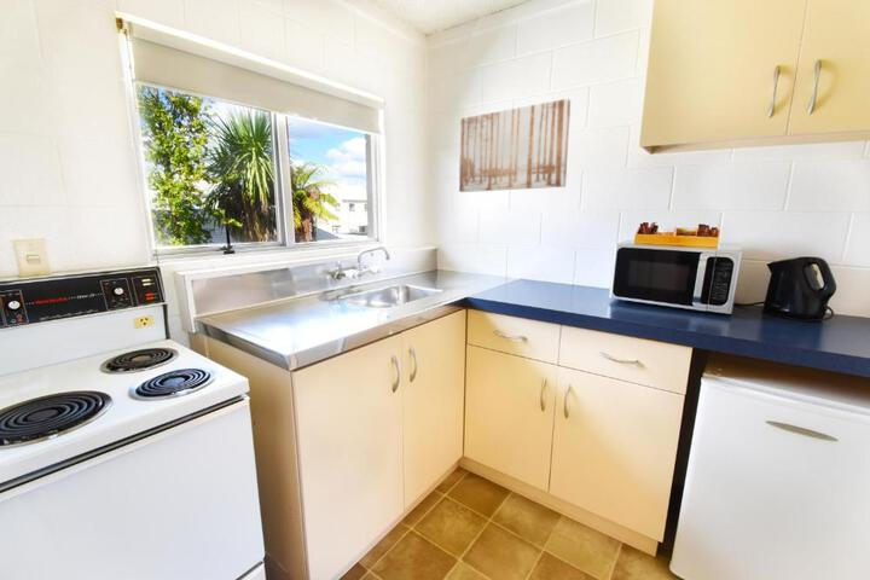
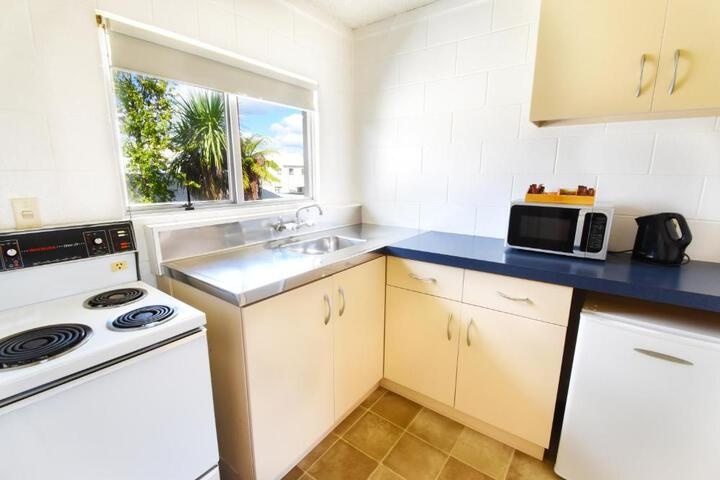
- wall art (509, 150)
